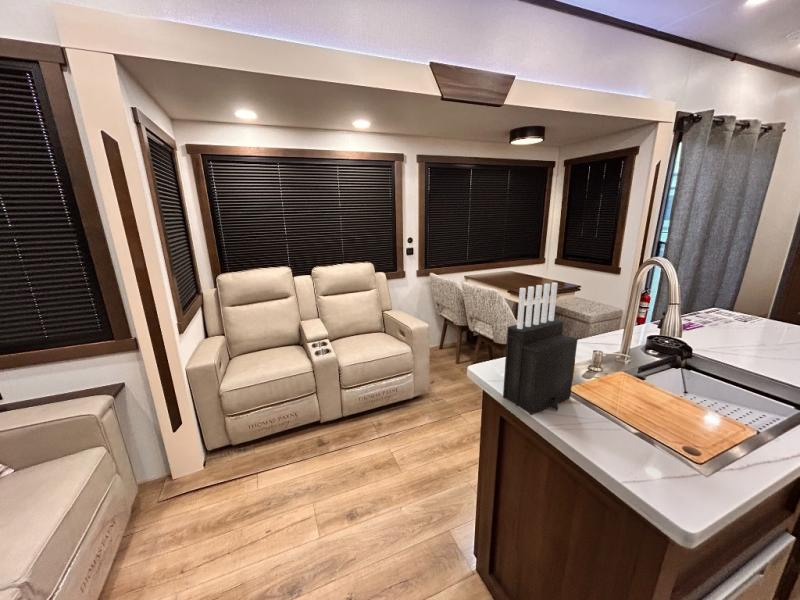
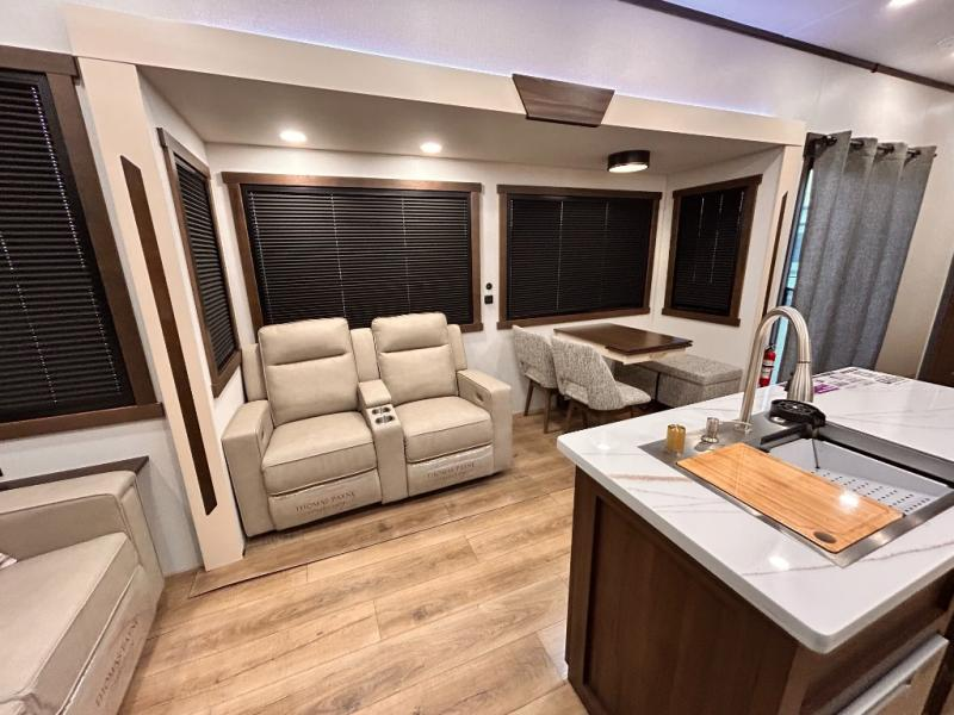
- knife block (544, 346)
